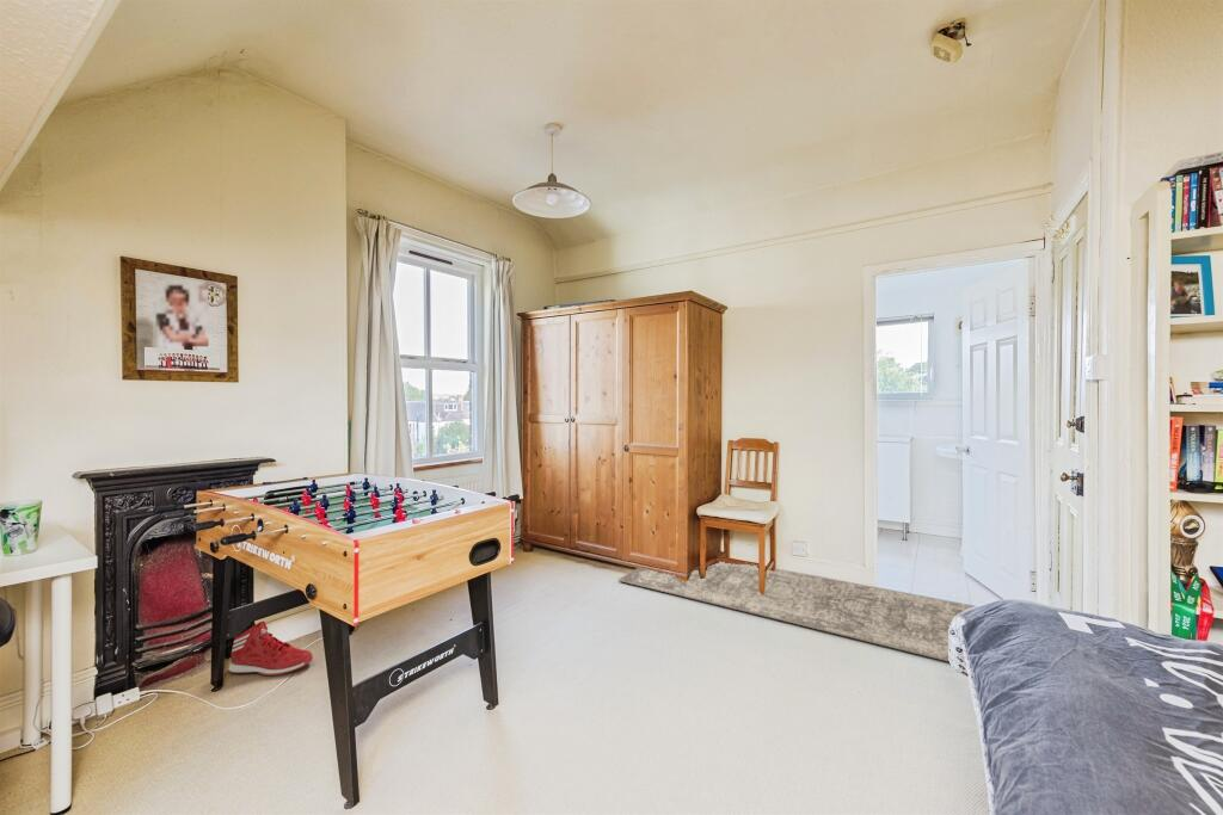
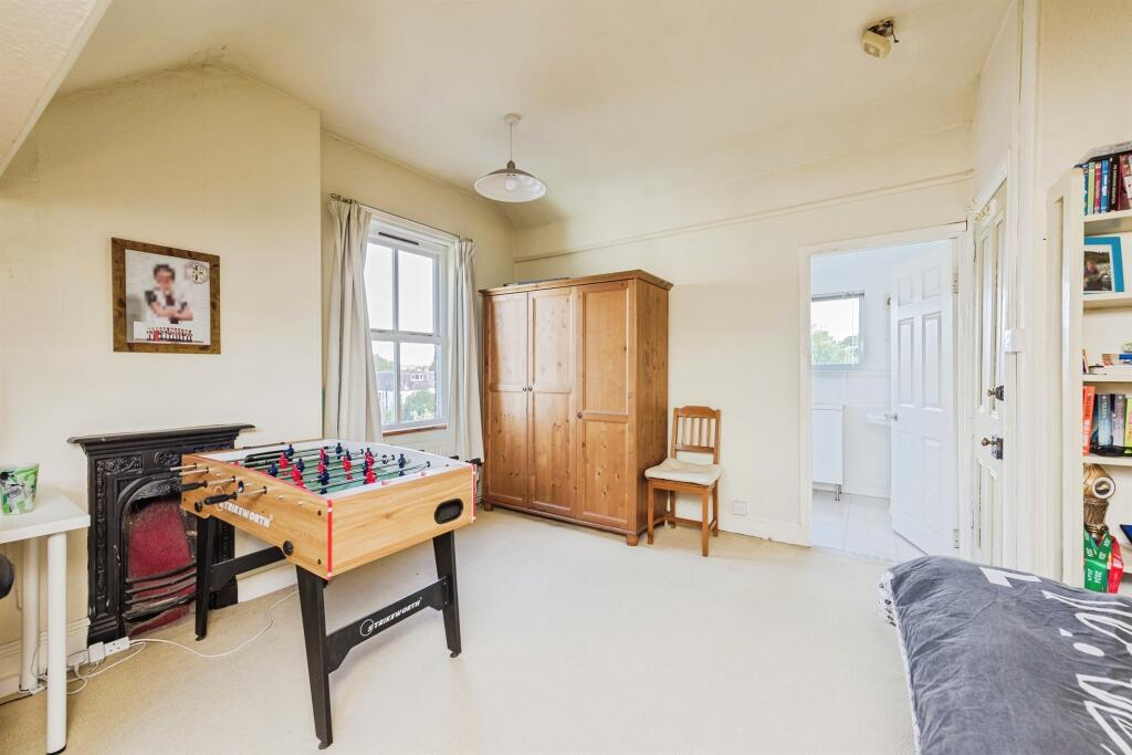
- sneaker (271, 646)
- rug (817, 599)
